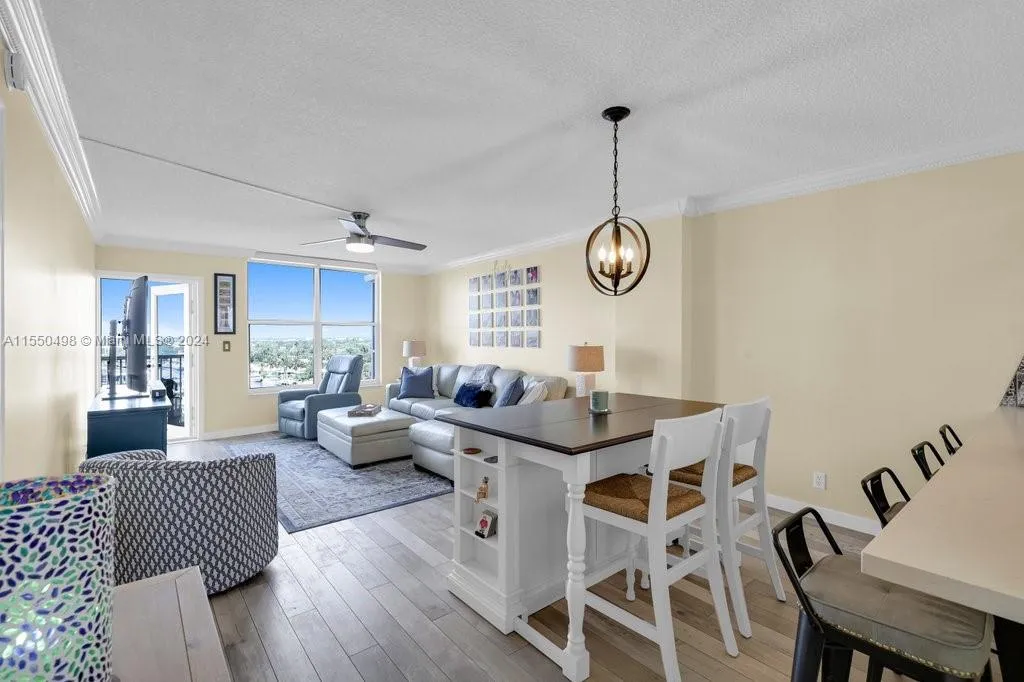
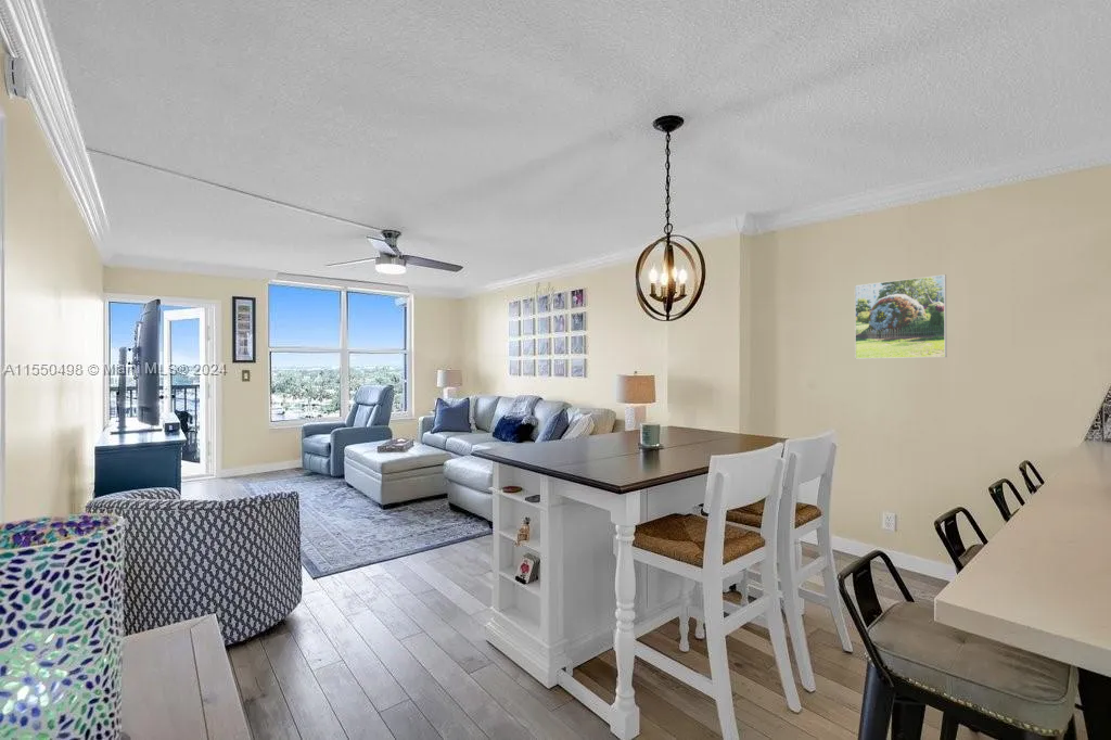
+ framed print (897, 319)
